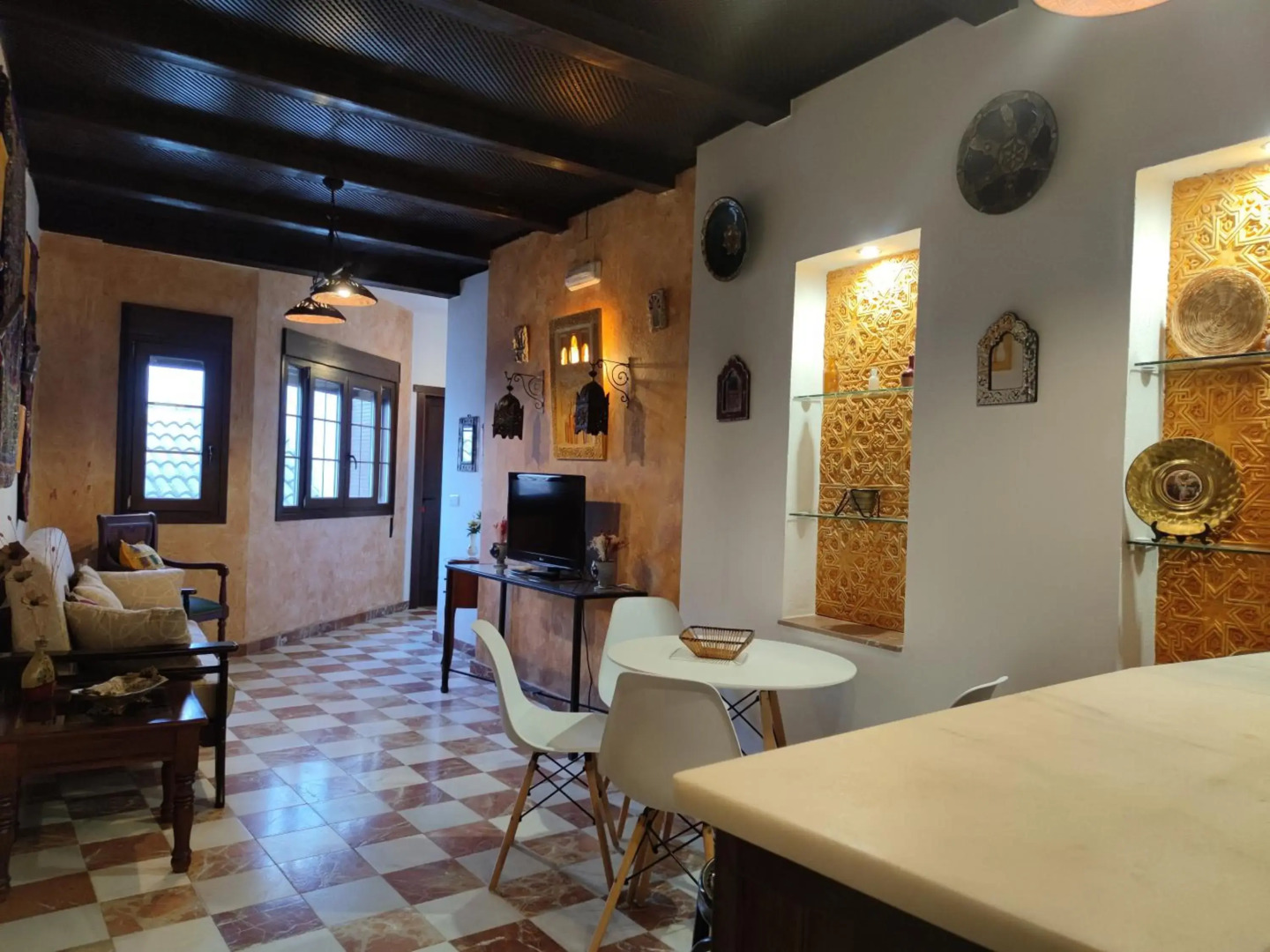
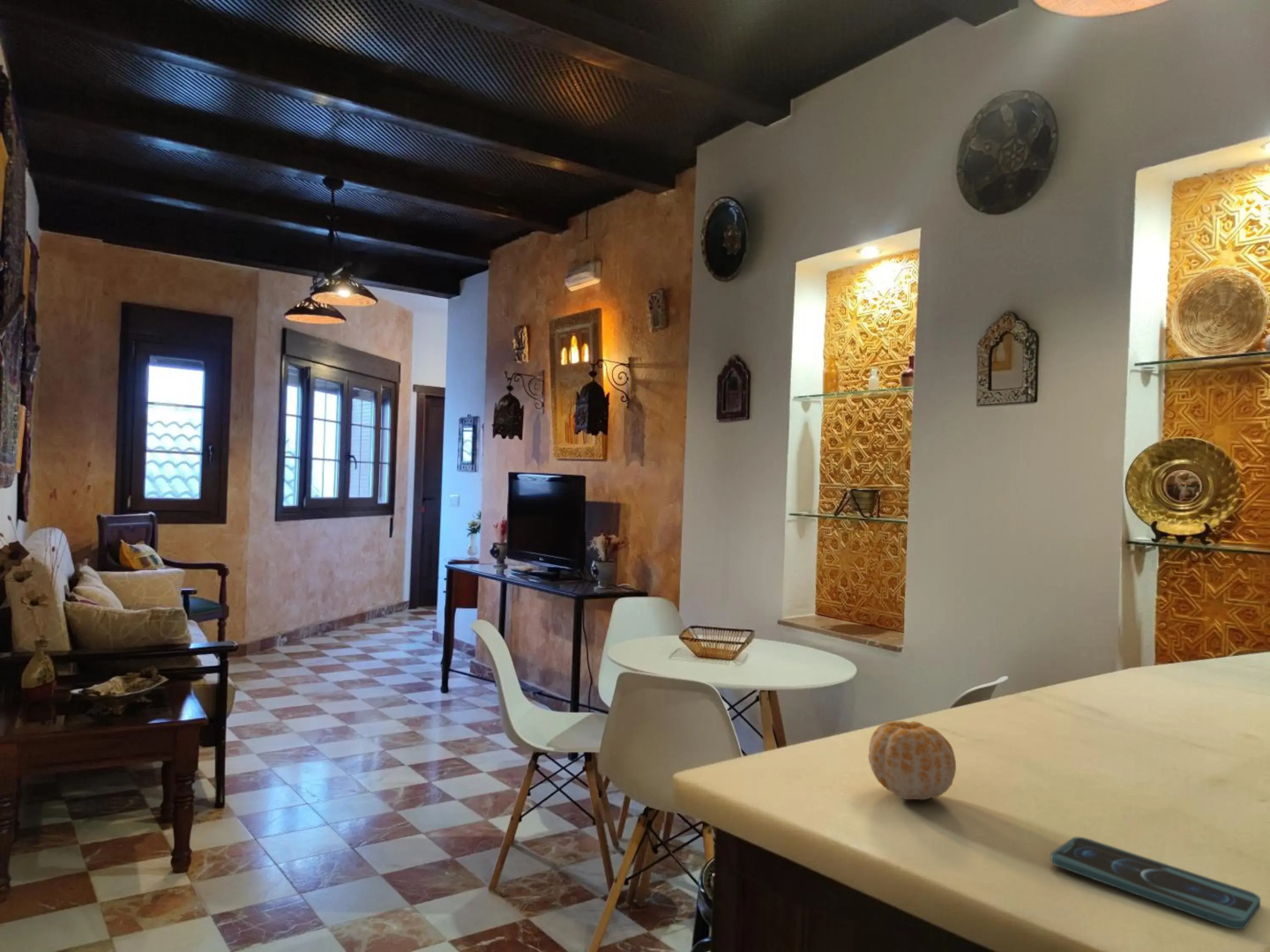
+ smartphone (1150, 878)
+ fruit (910, 760)
